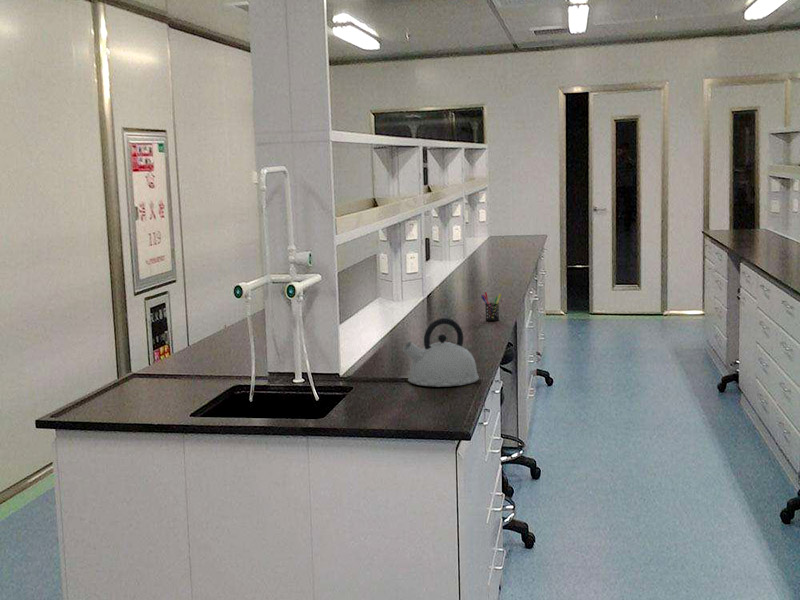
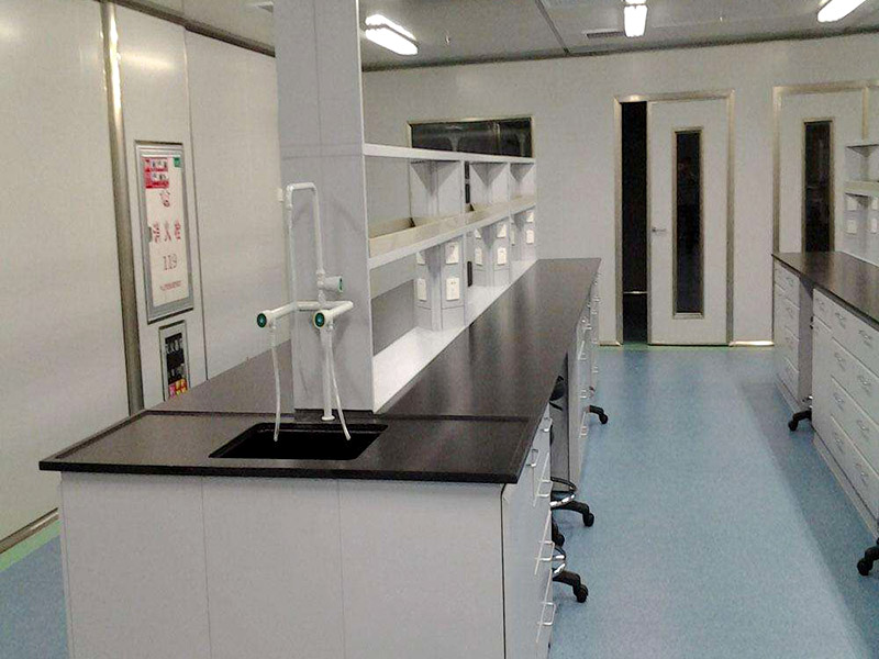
- pen holder (492, 305)
- kettle (439, 349)
